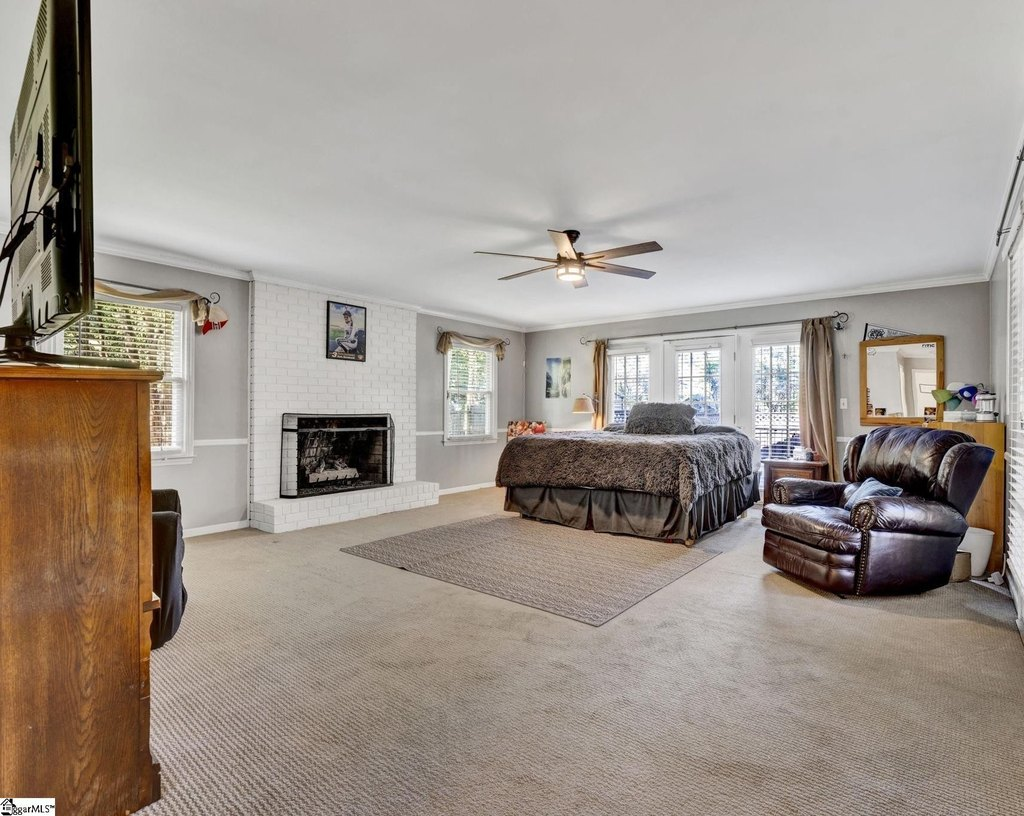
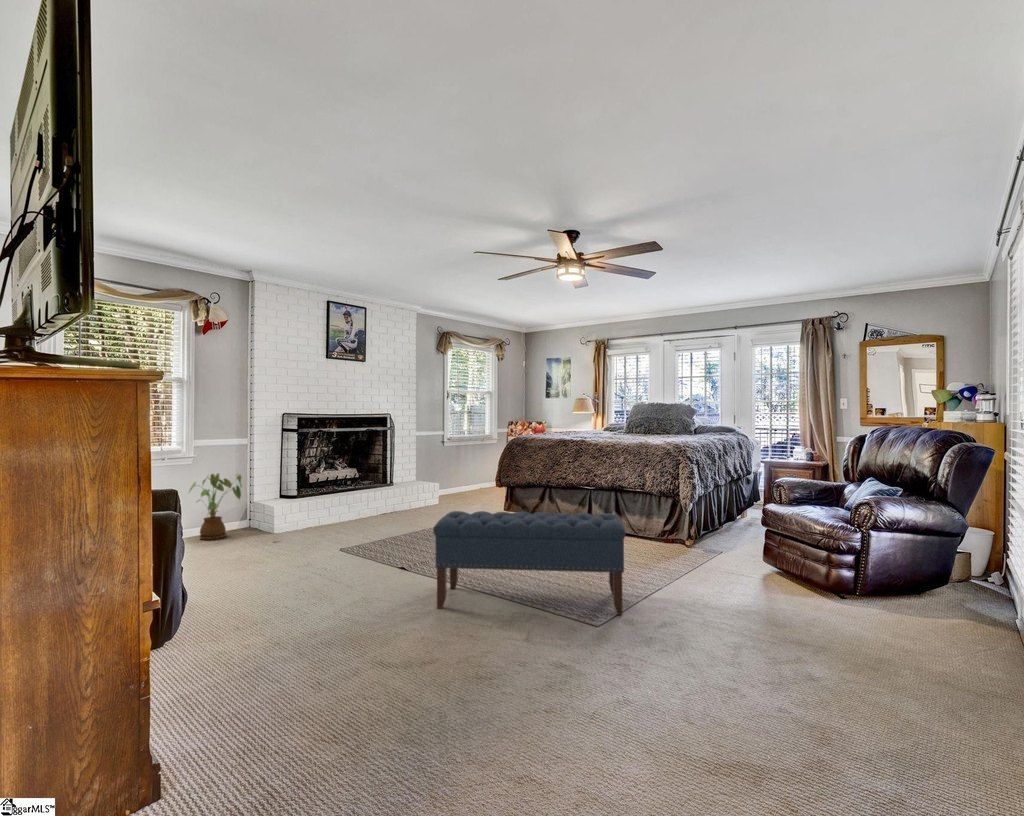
+ house plant (218, 505)
+ bench (530, 557)
